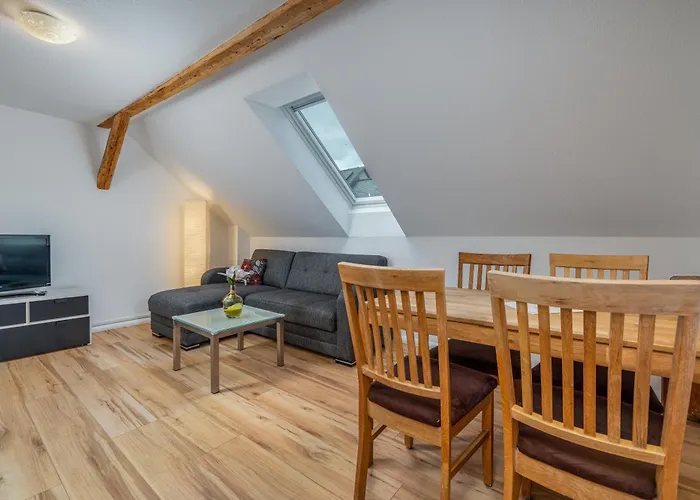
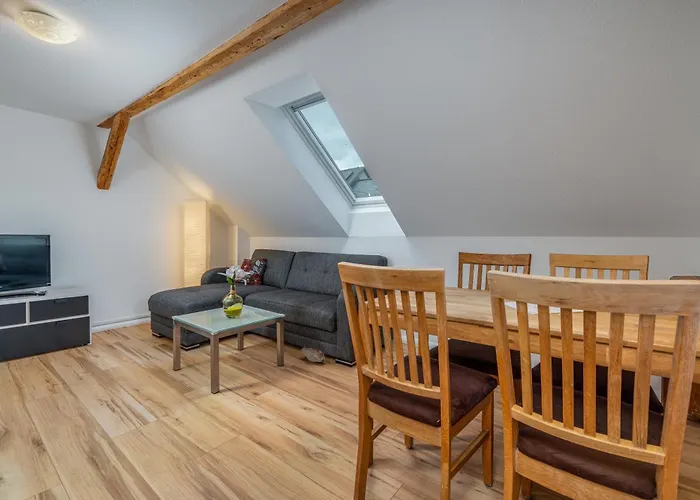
+ bag (312, 354)
